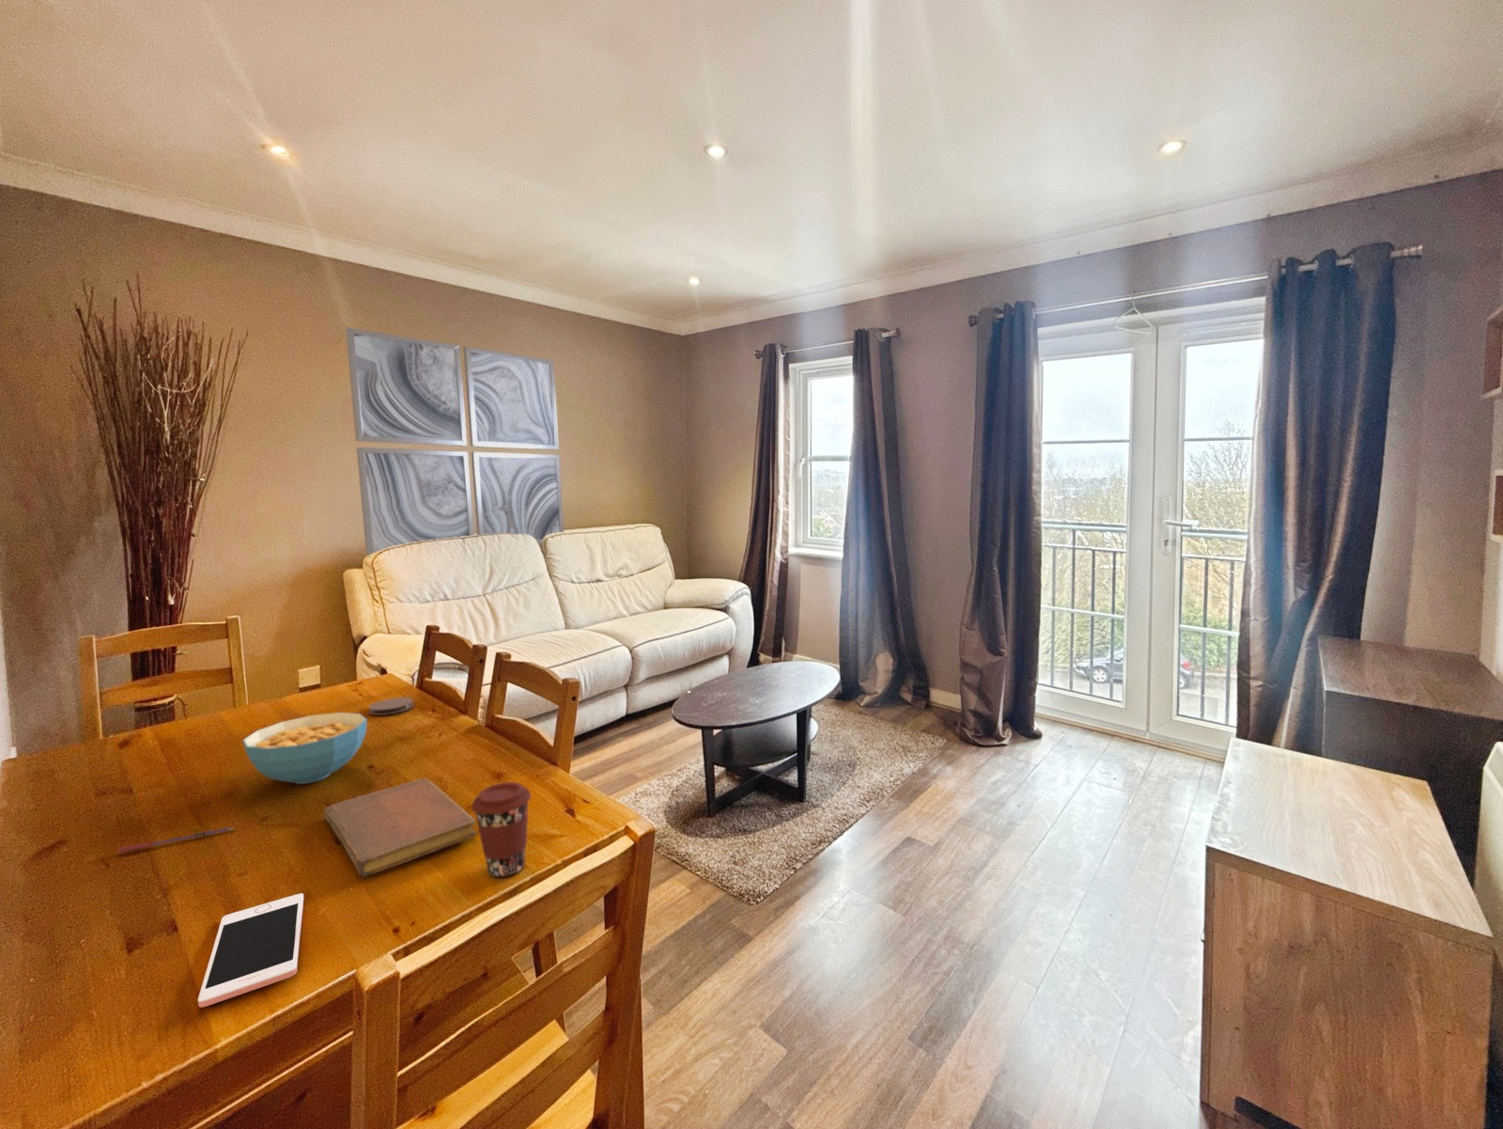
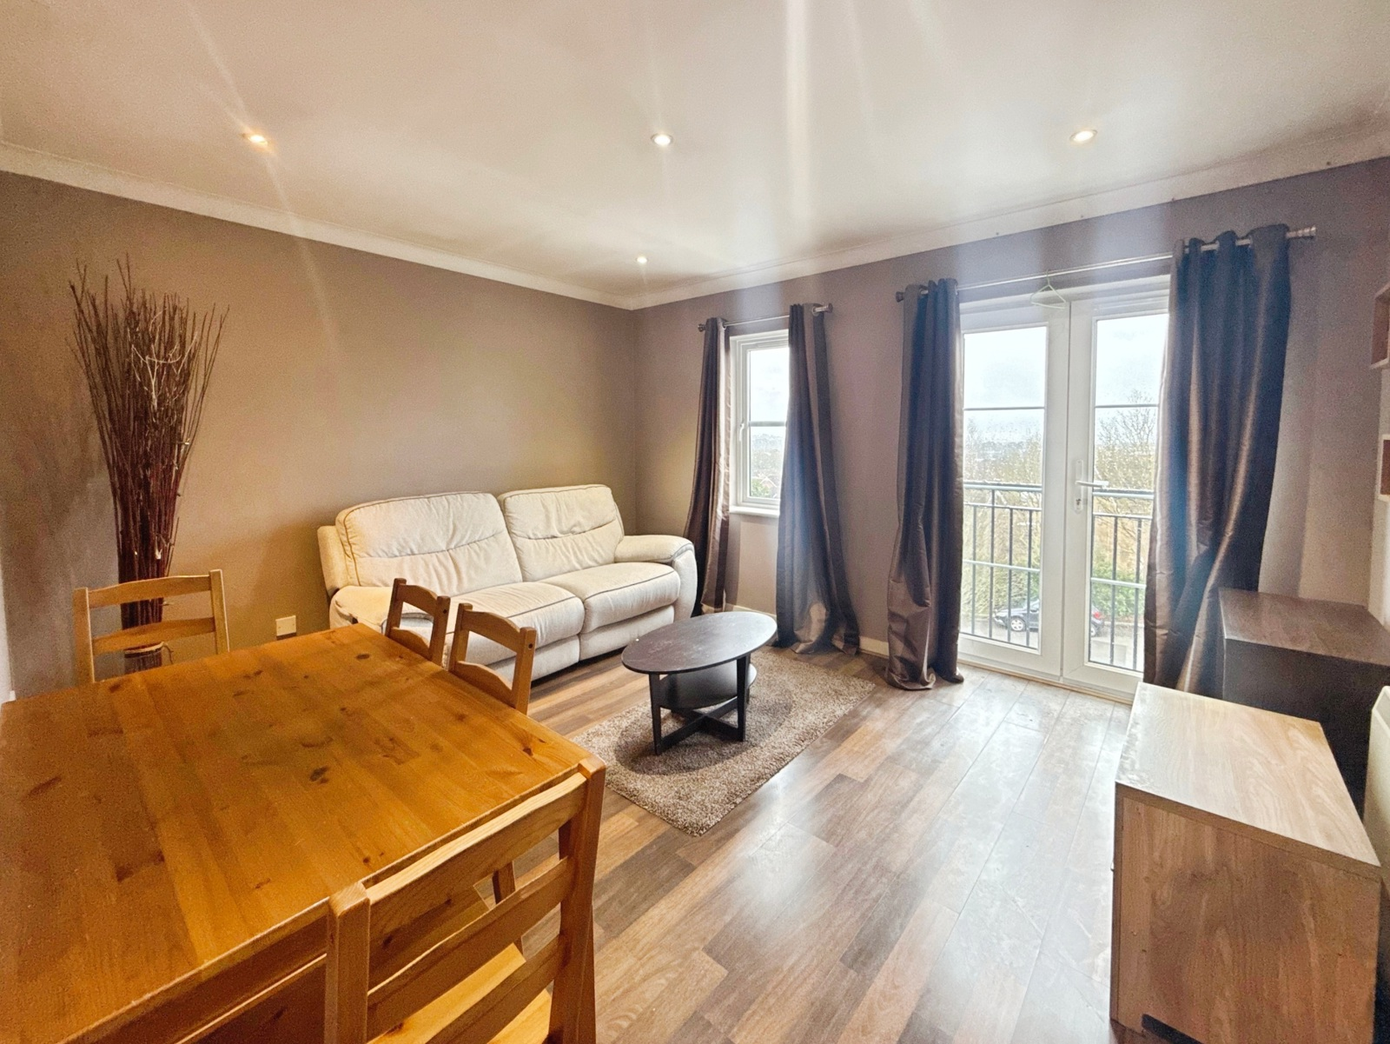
- notebook (397, 821)
- pen (179, 837)
- coffee cup (504, 829)
- cell phone (256, 943)
- cereal bowl (309, 753)
- coaster (391, 706)
- wall art (467, 451)
